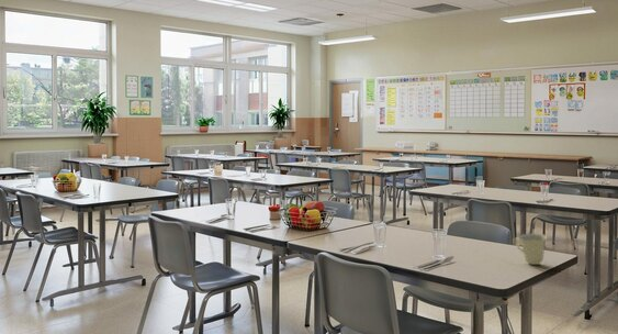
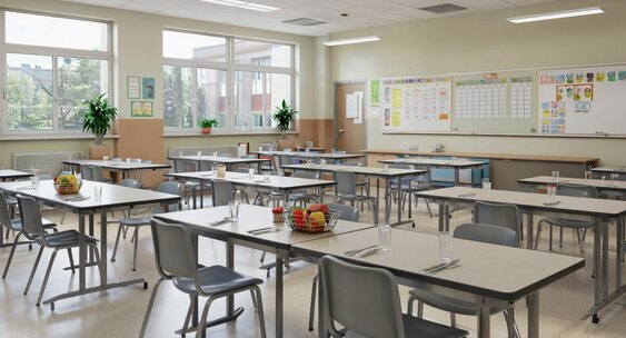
- cup (531, 249)
